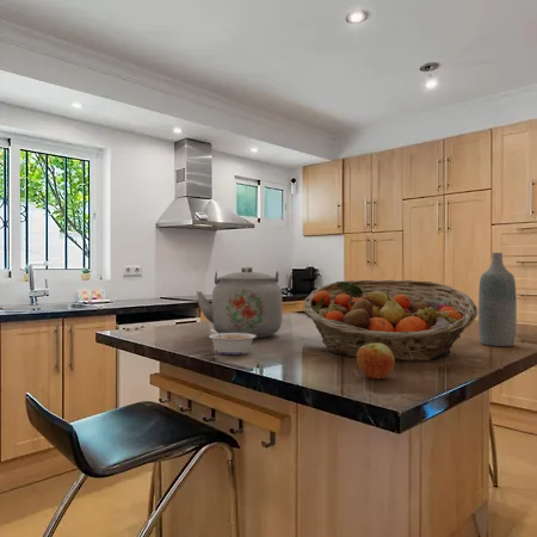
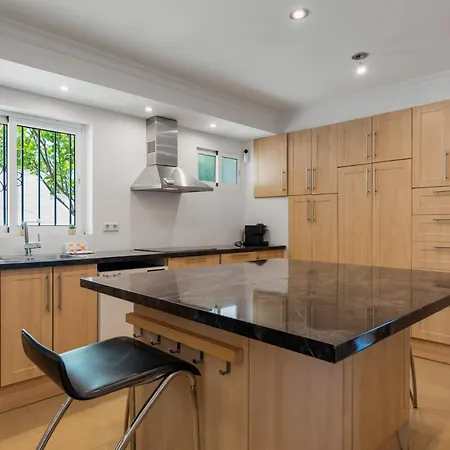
- legume (230, 341)
- kettle (239, 301)
- apple (375, 360)
- bottle (496, 298)
- fruit basket (385, 315)
